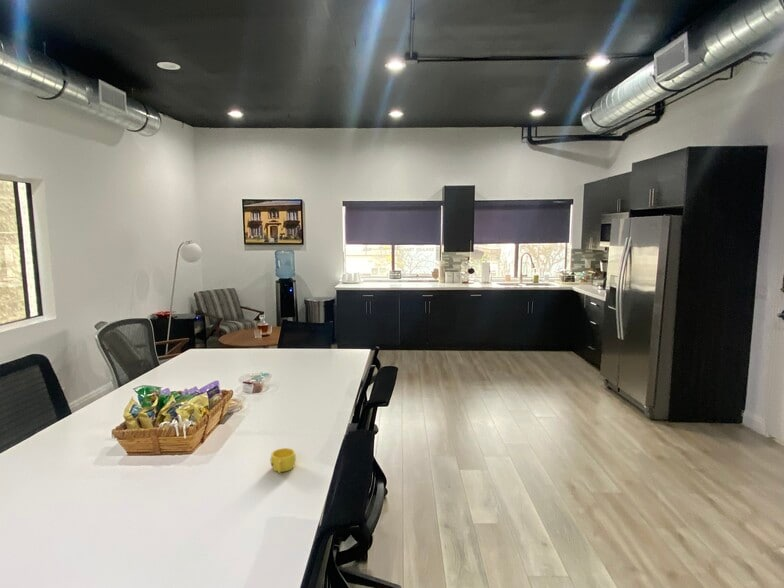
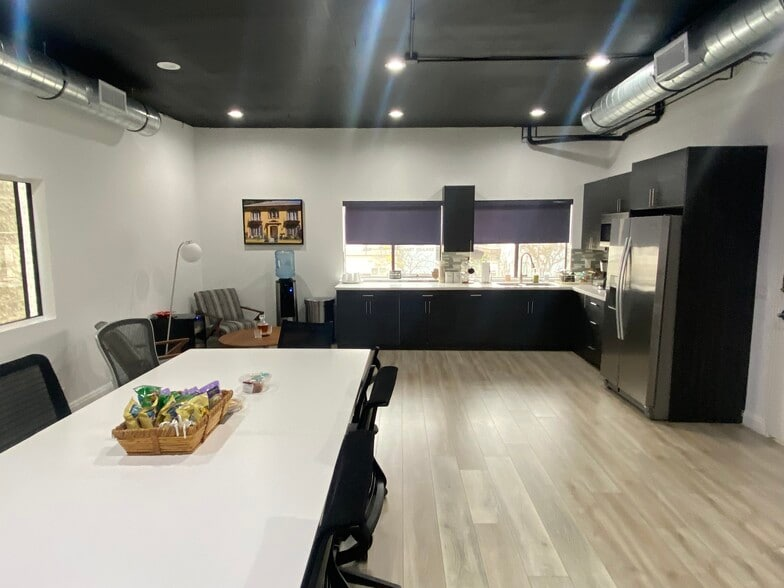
- cup (282, 461)
